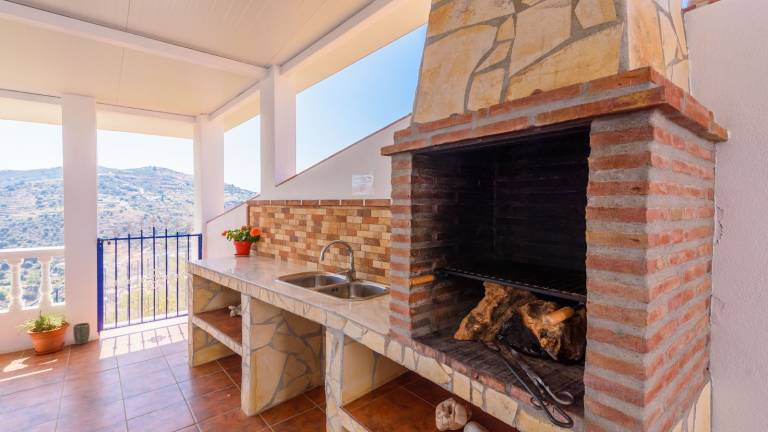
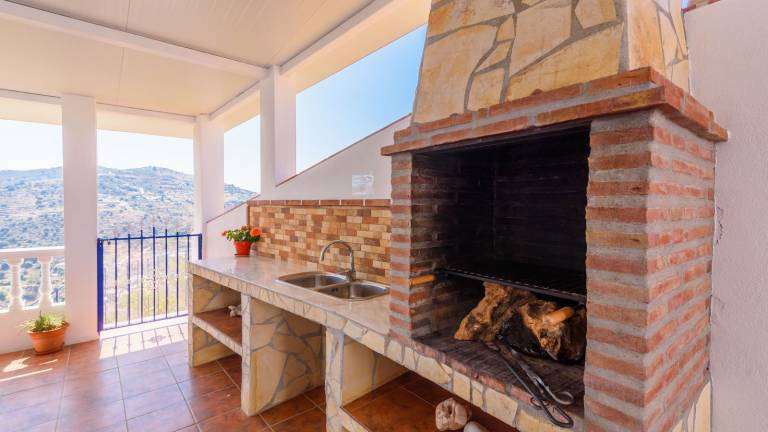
- plant pot (81, 333)
